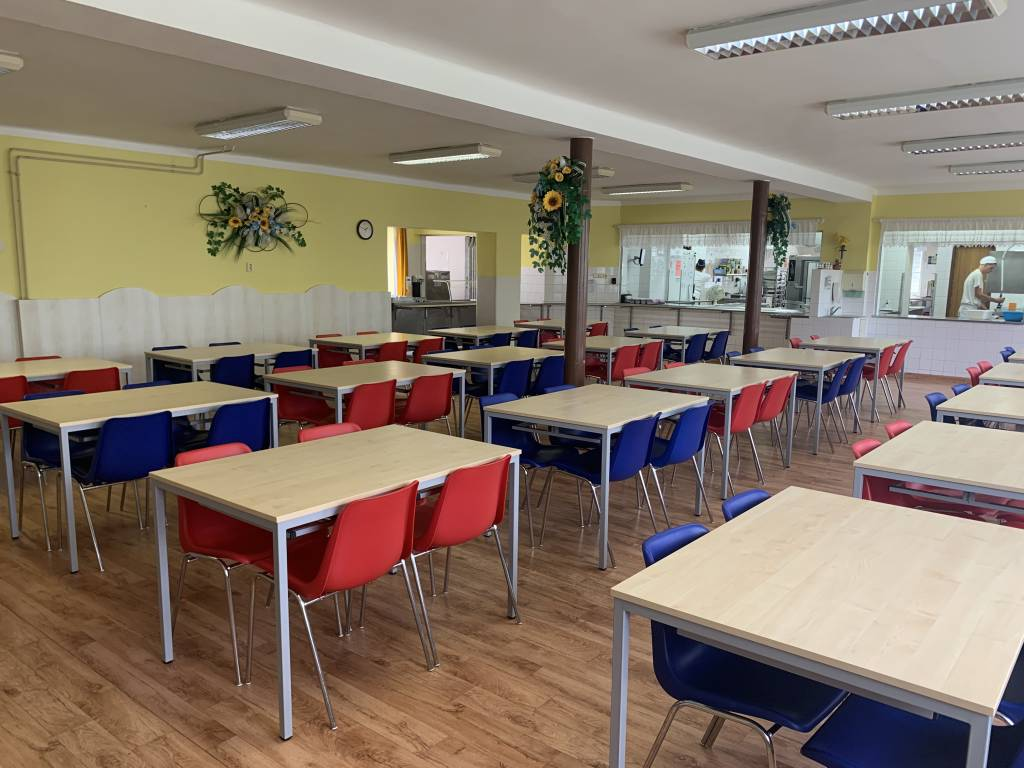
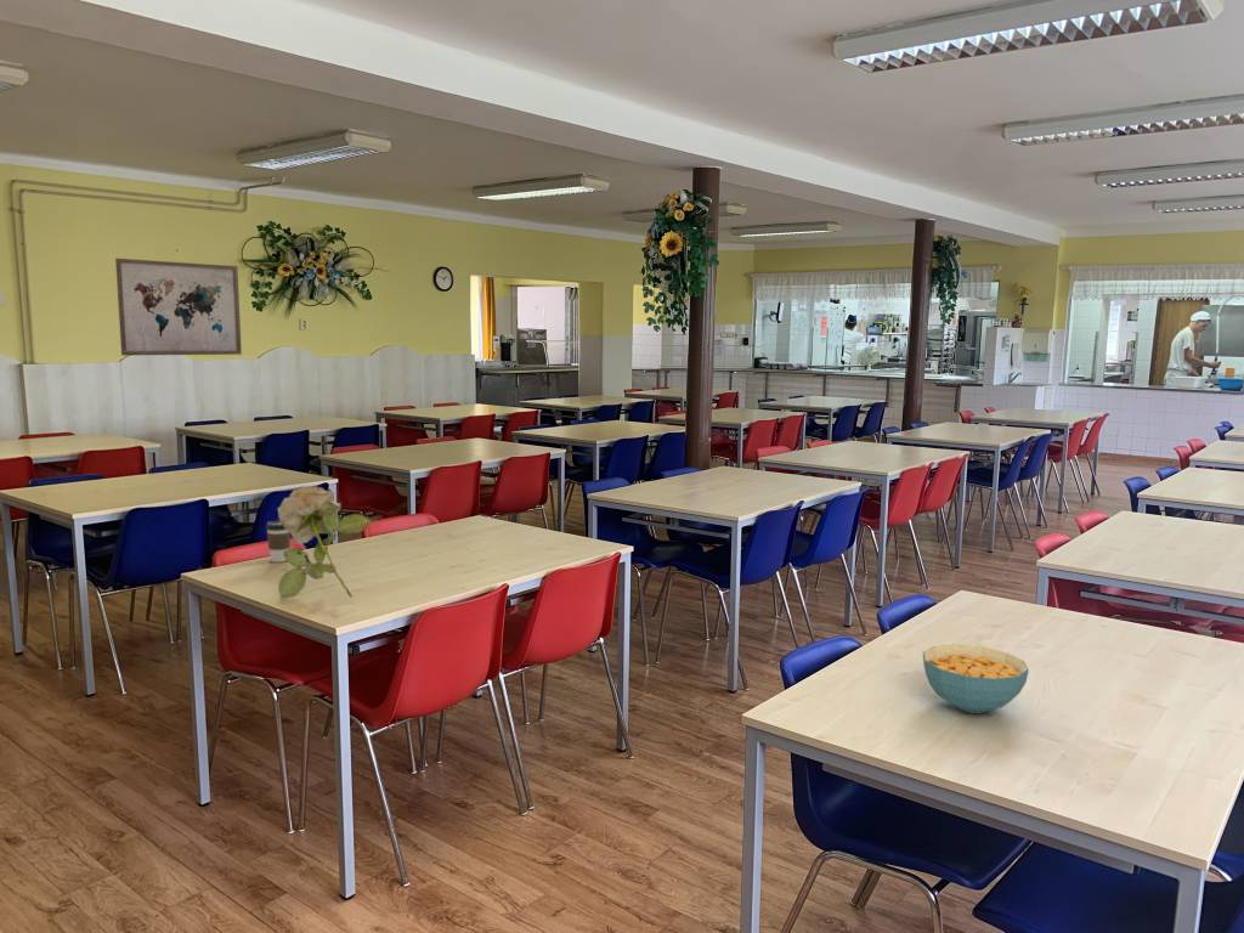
+ wall art (181, 309)
+ flower (328, 542)
+ coffee cup (278, 541)
+ cereal bowl (972, 684)
